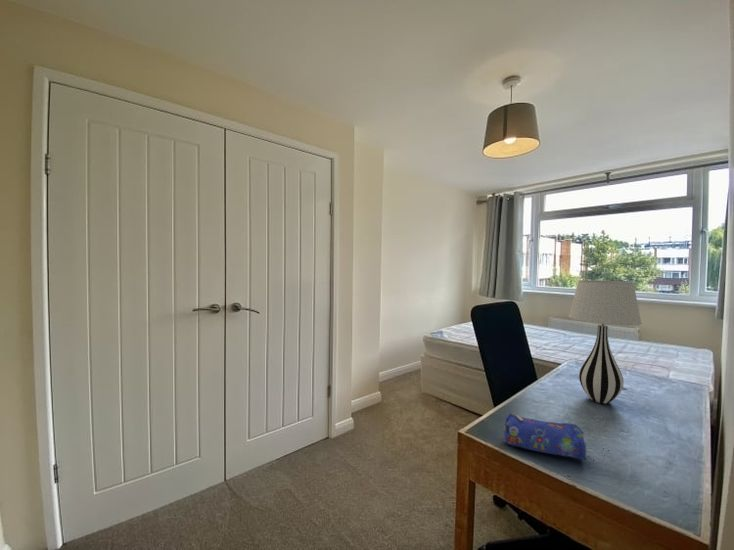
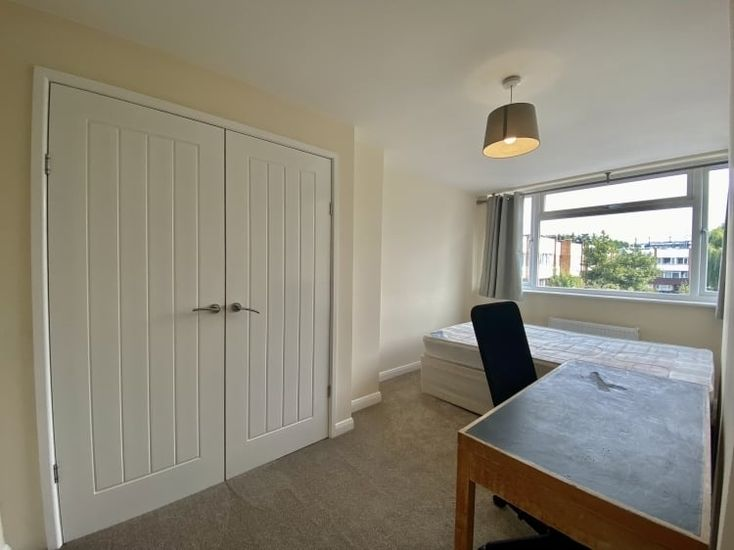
- pencil case (542, 434)
- table lamp (602, 341)
